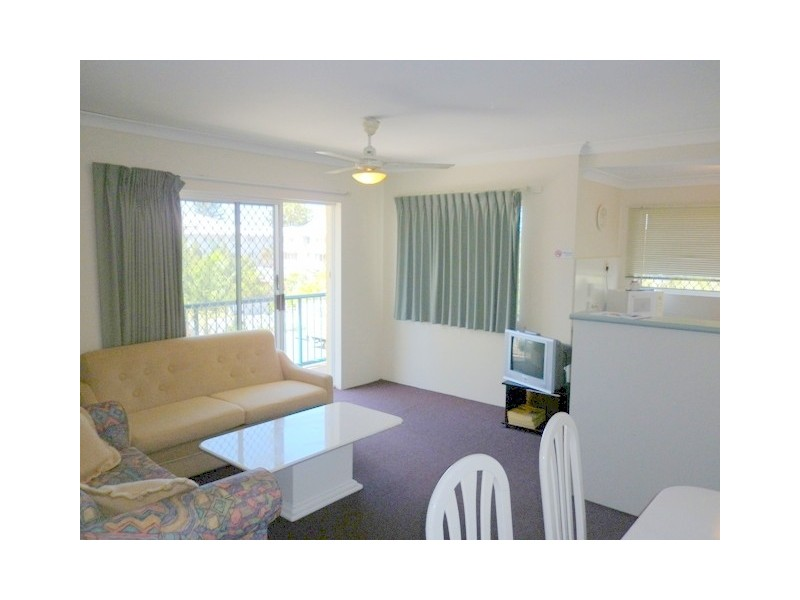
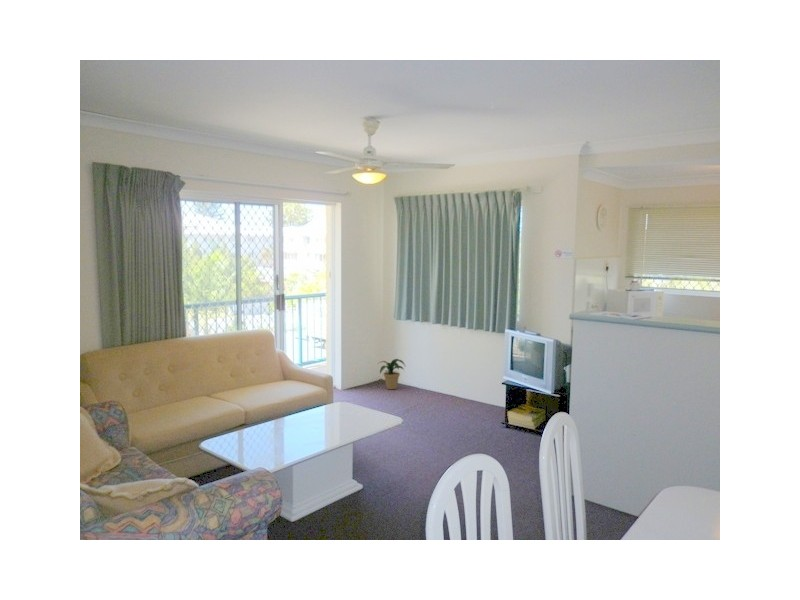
+ potted plant (391, 374)
